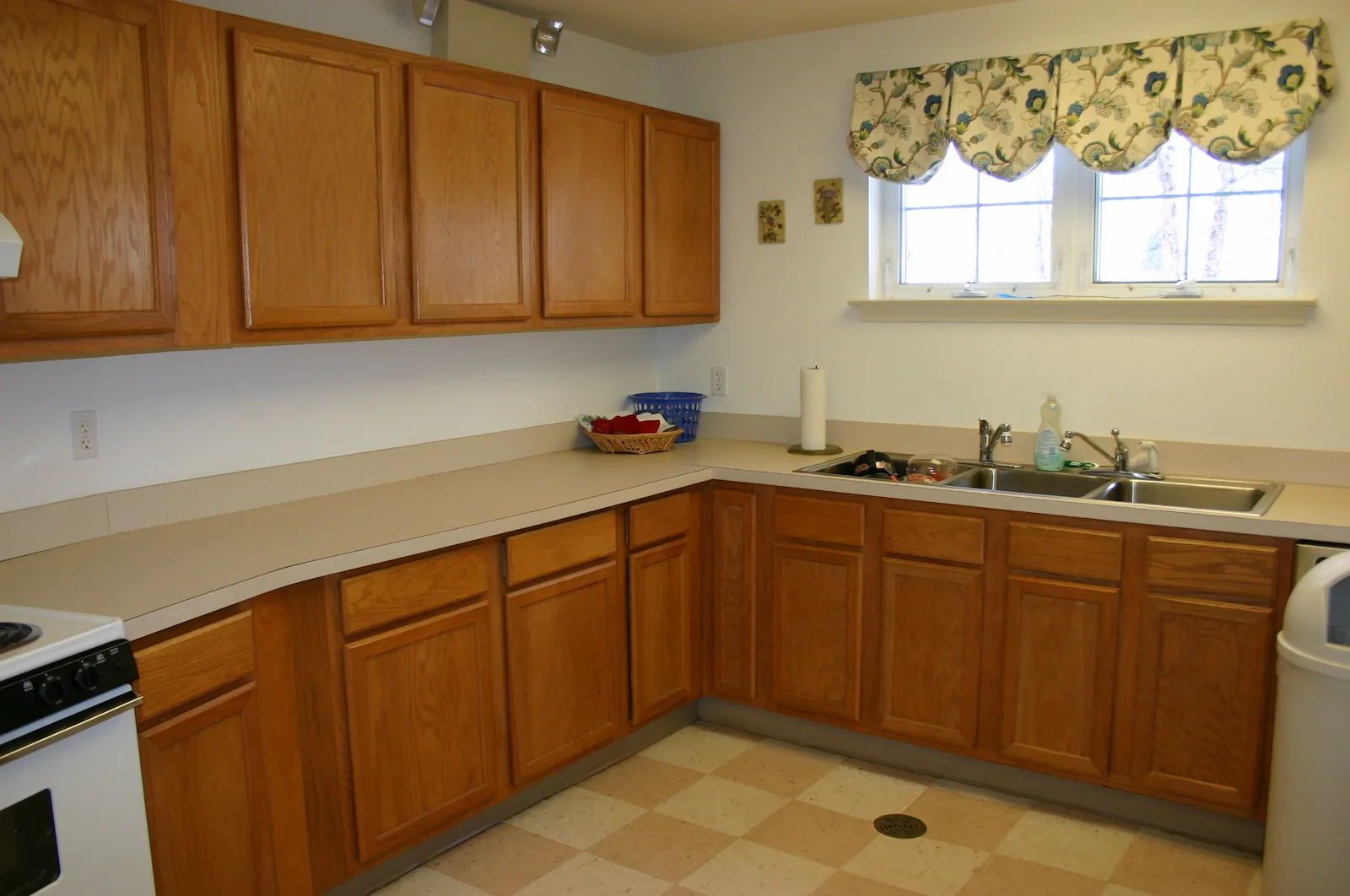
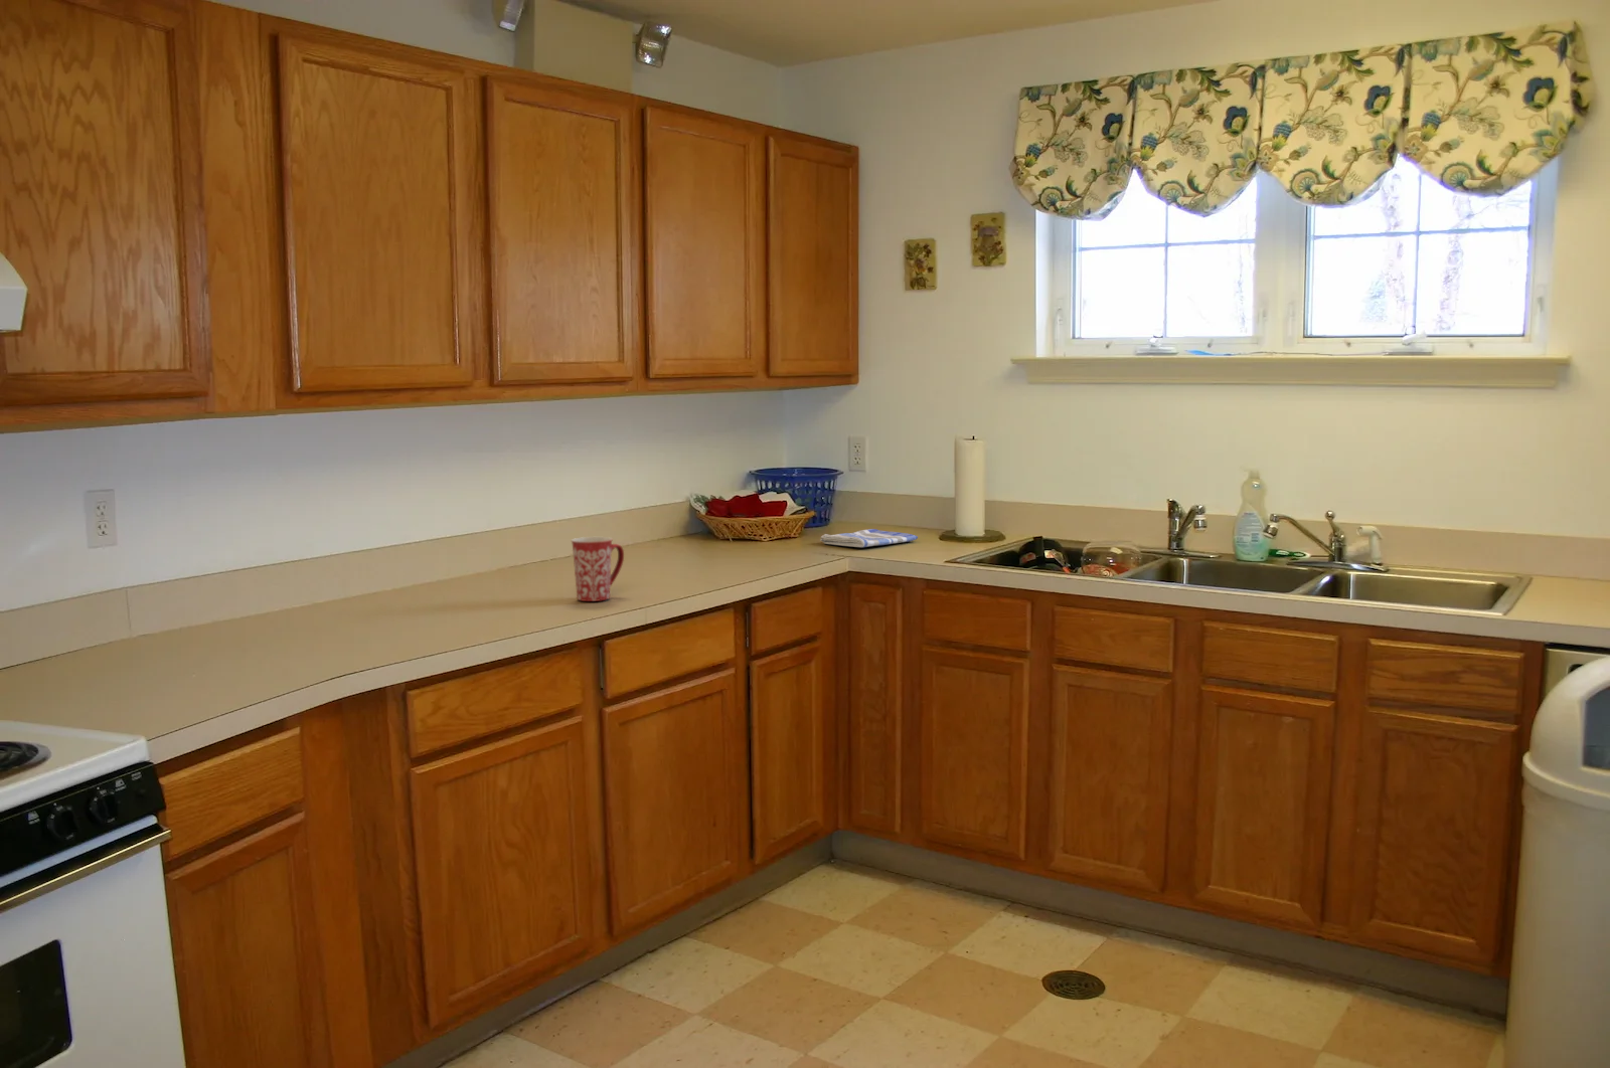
+ dish towel (868, 538)
+ mug (599, 569)
